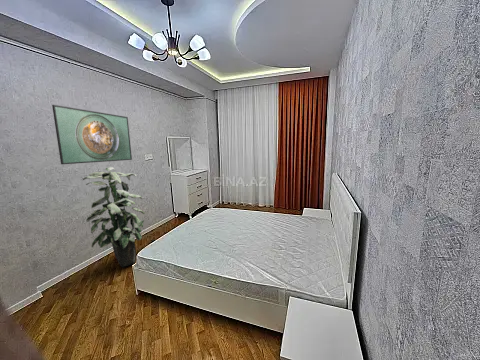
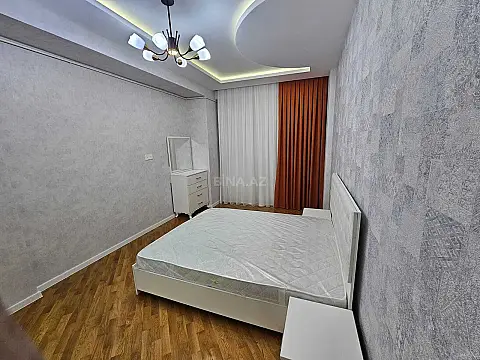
- indoor plant (116, 217)
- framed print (99, 137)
